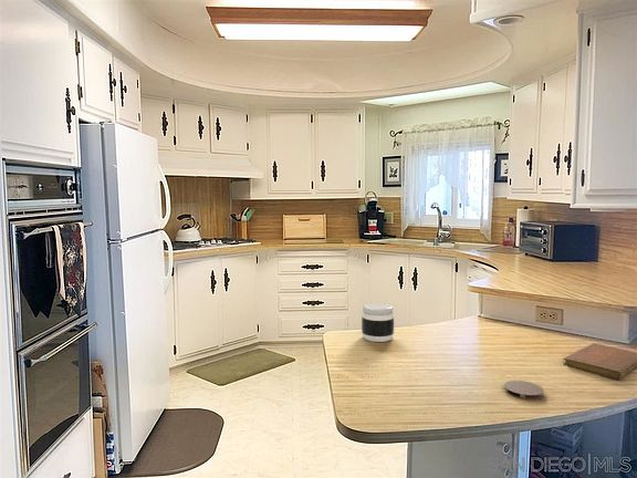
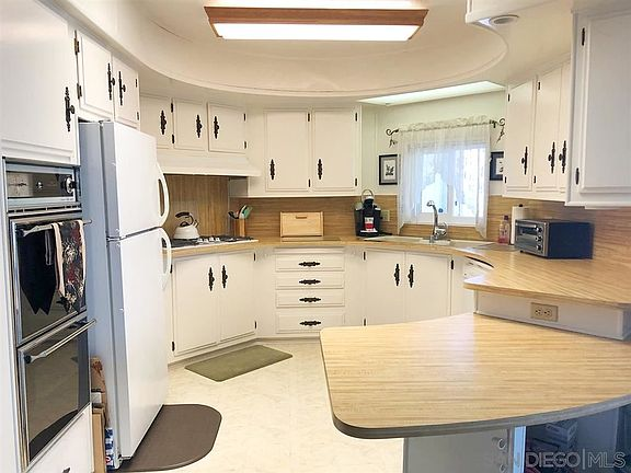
- notebook (605, 360)
- jar (377, 321)
- coaster (523, 389)
